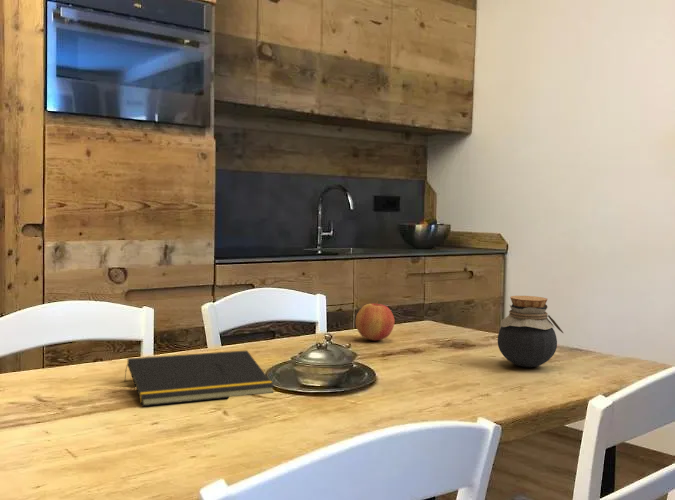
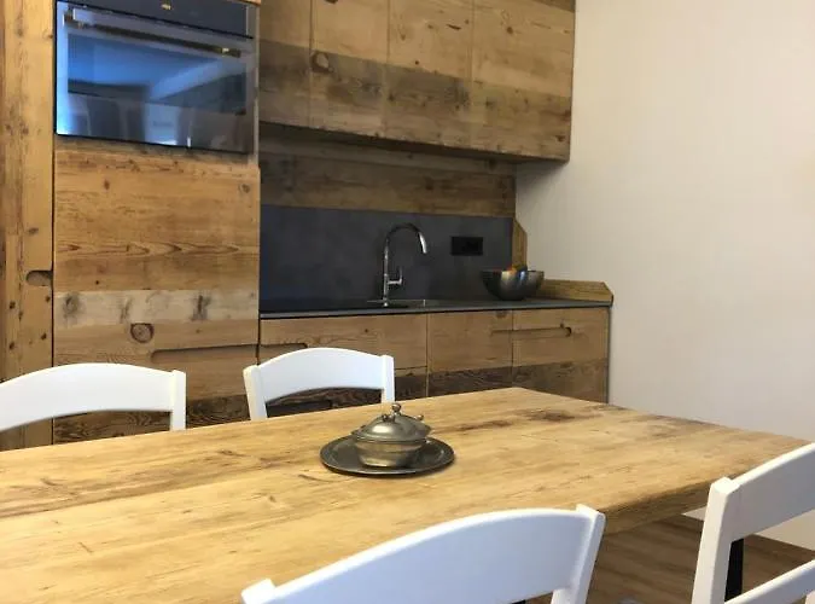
- apple (375, 320)
- notepad (199, 375)
- jar (531, 332)
